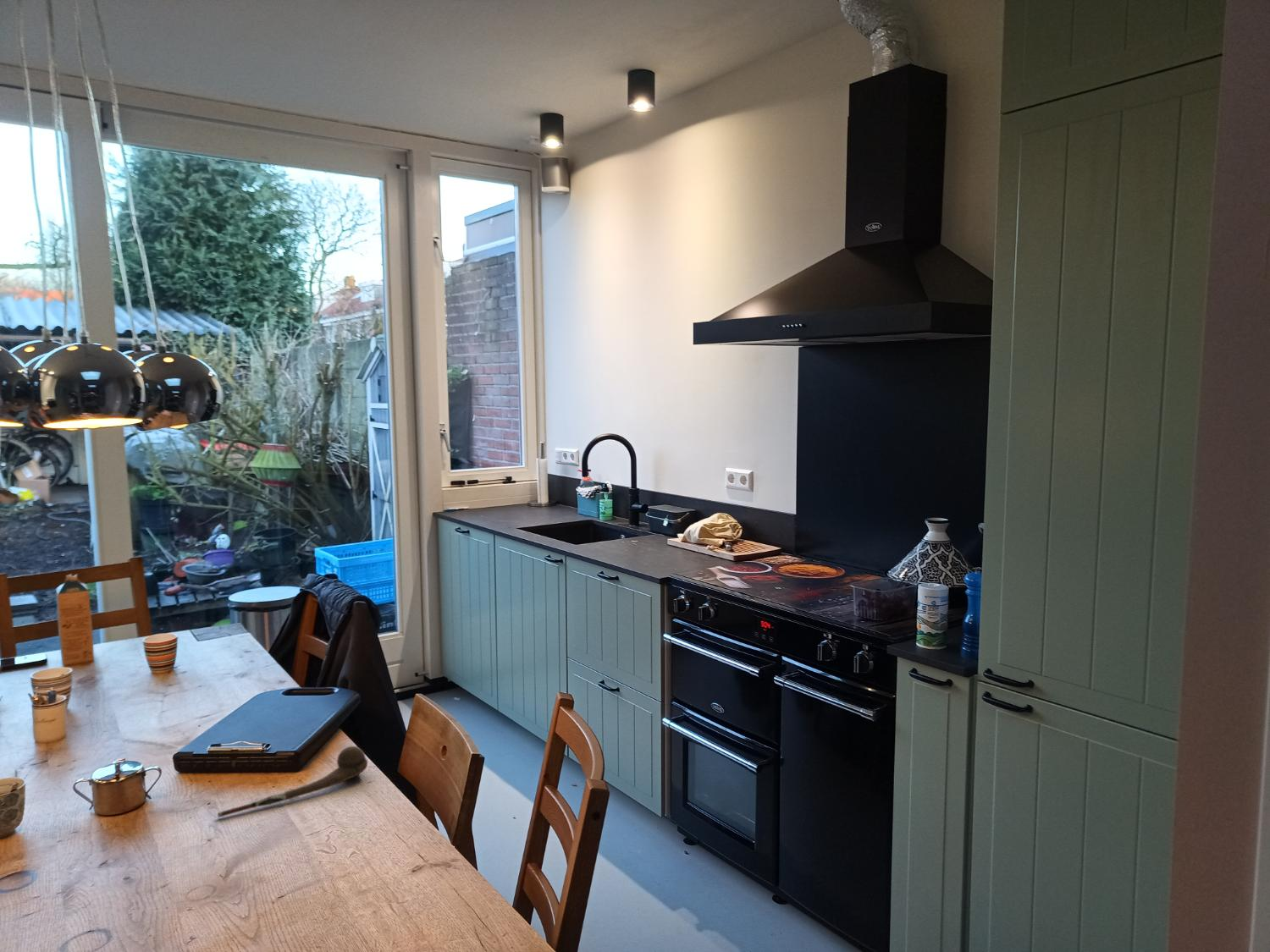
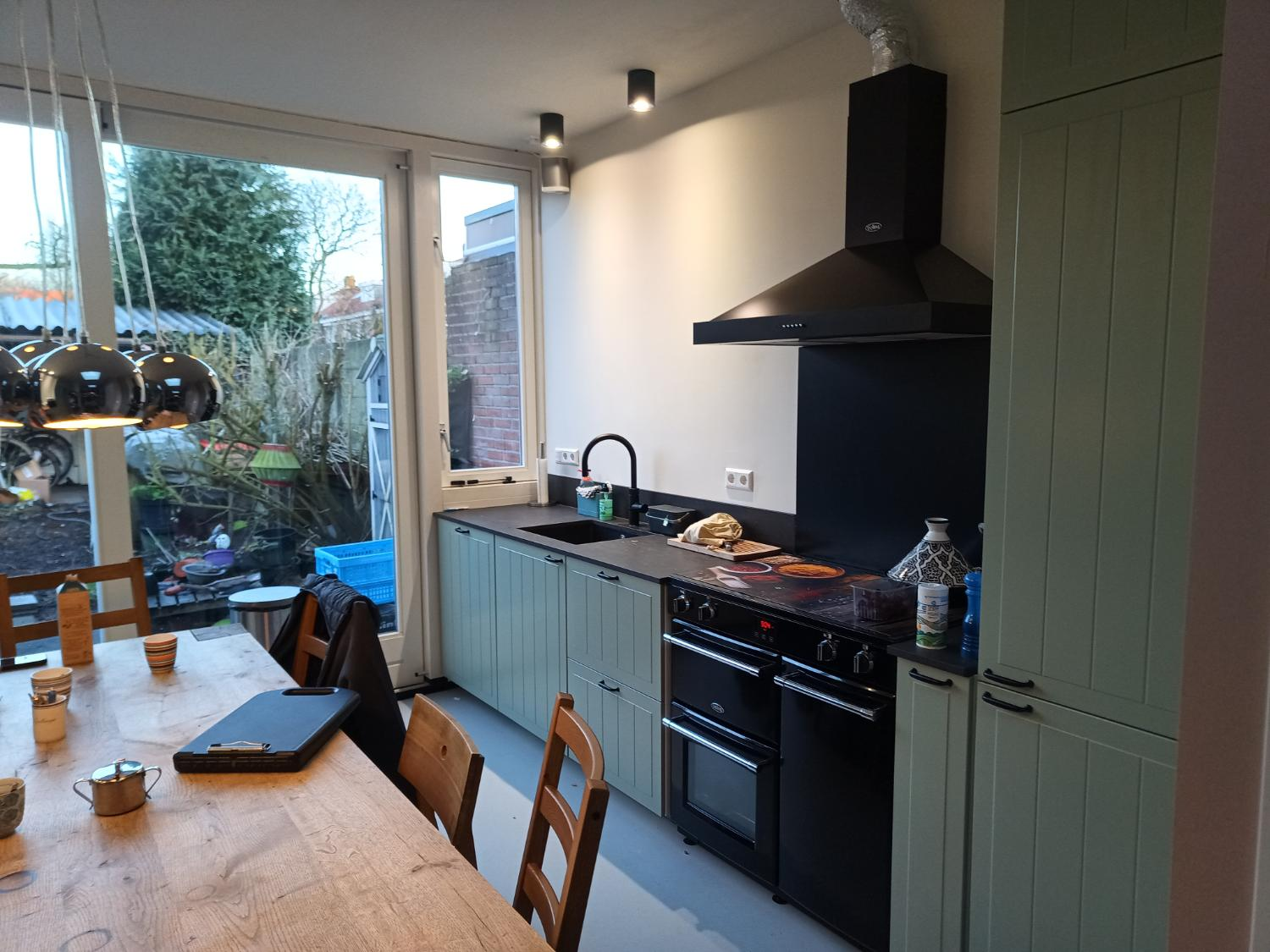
- spoon (296, 788)
